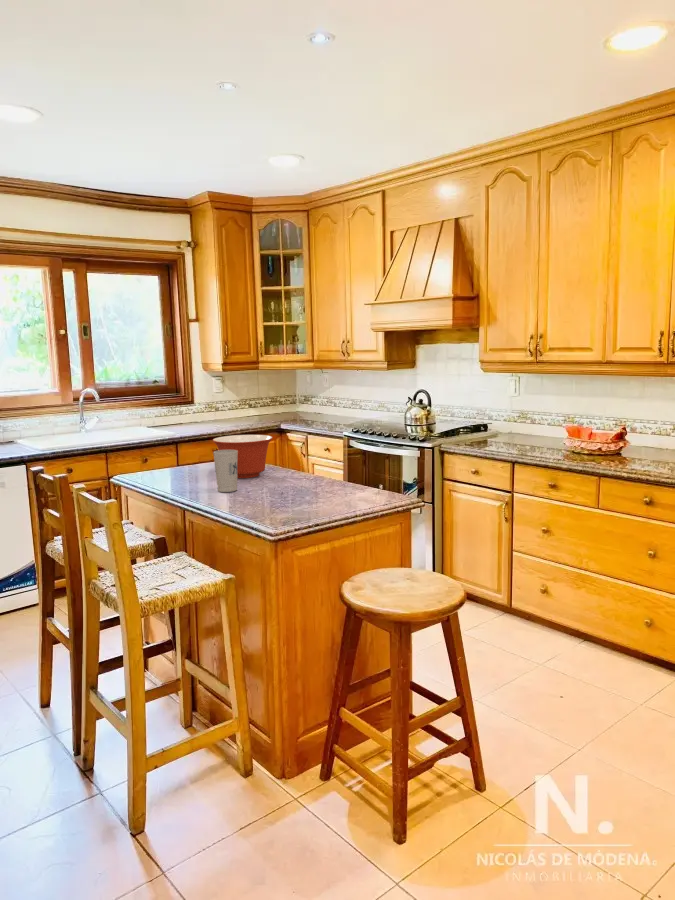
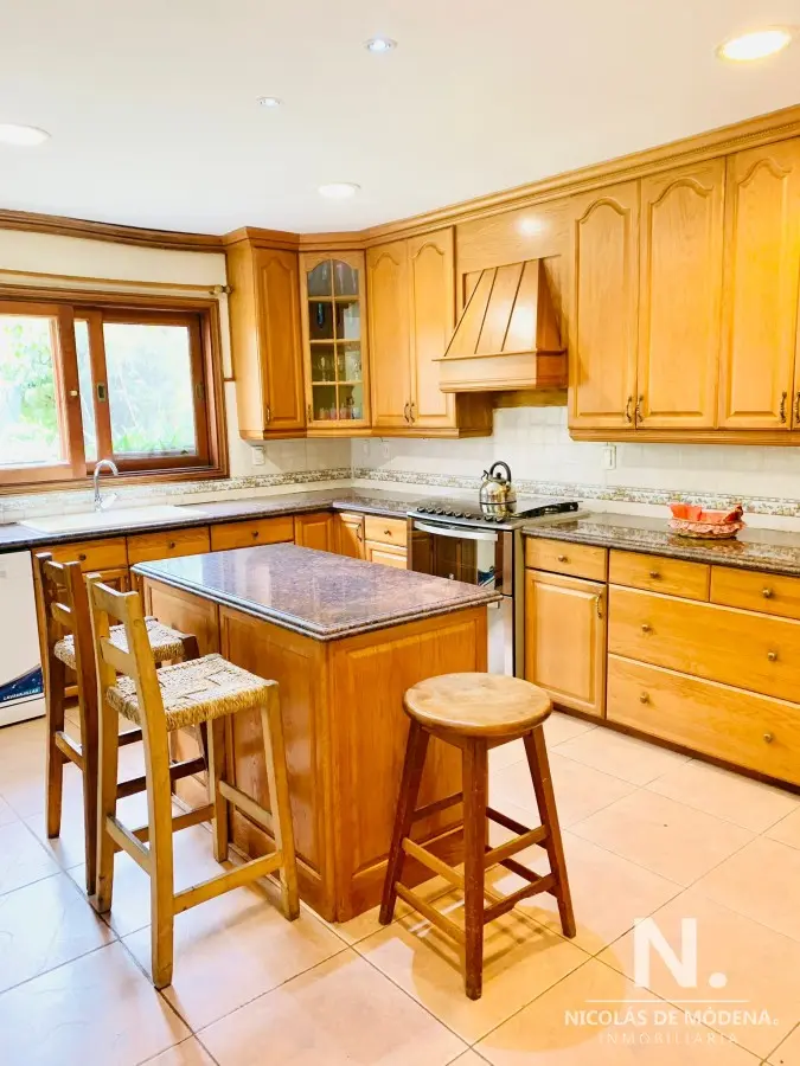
- mixing bowl (243, 456)
- cup (226, 470)
